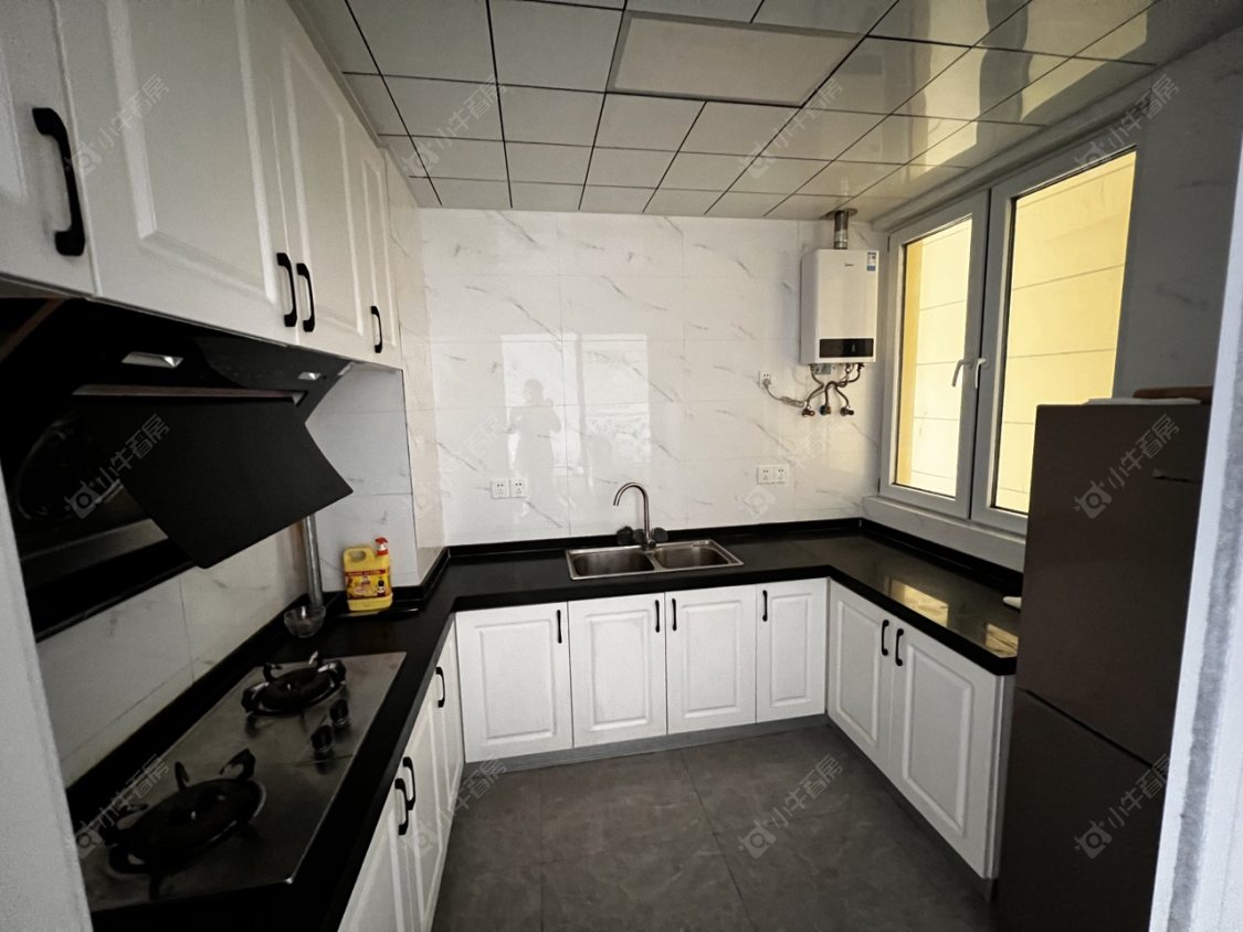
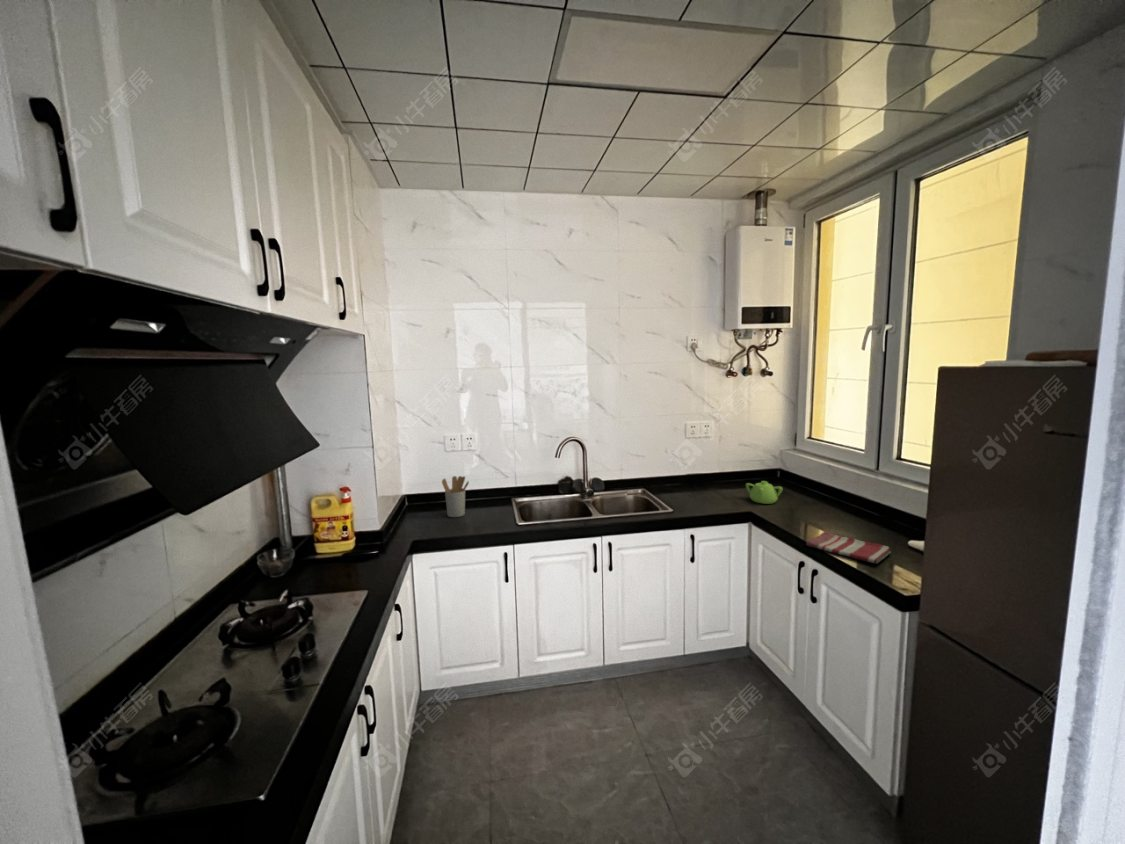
+ dish towel (847, 546)
+ teapot (763, 490)
+ utensil holder (456, 495)
